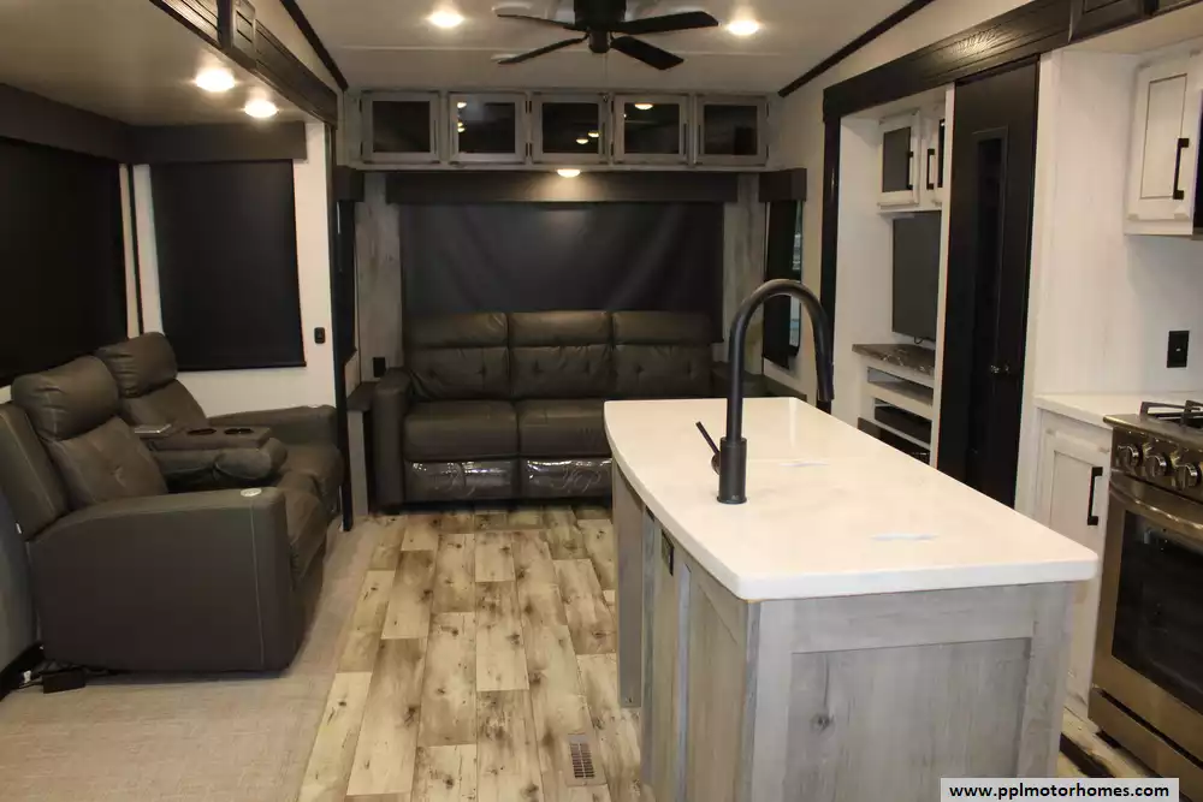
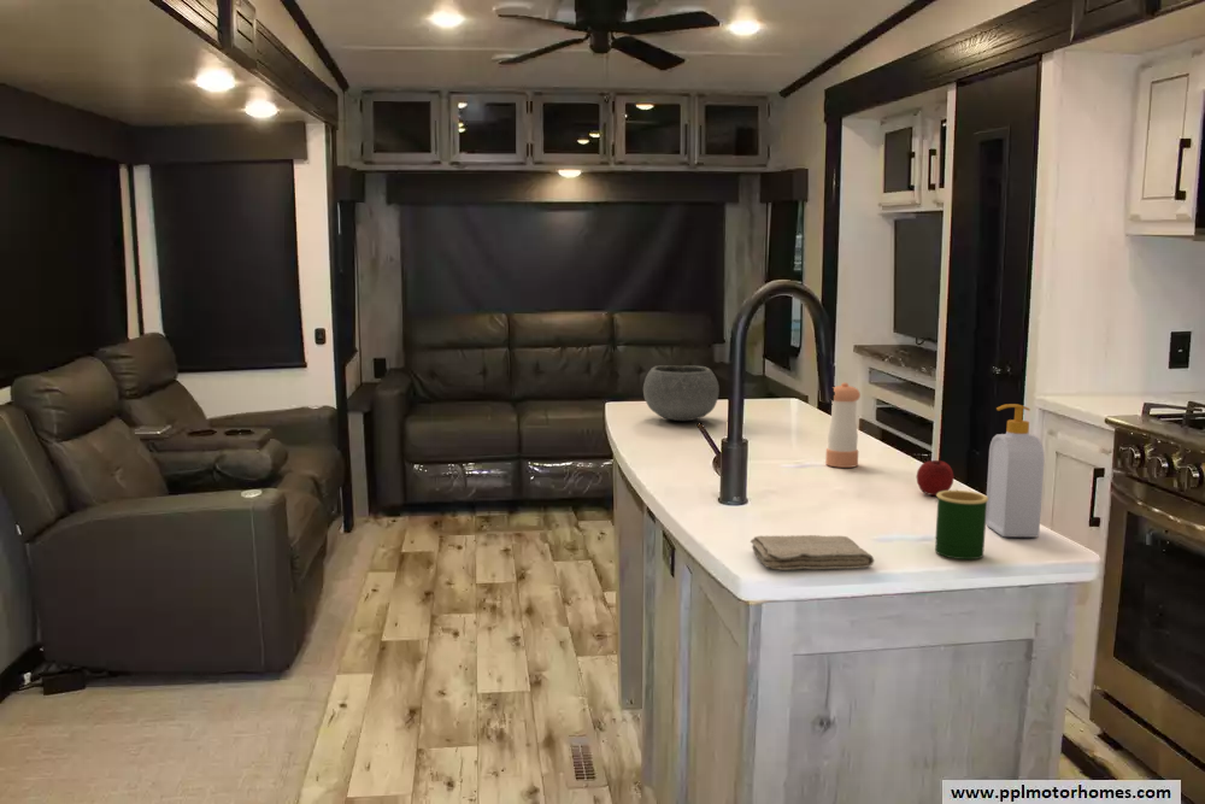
+ mug (954, 521)
+ apple (935, 474)
+ soap bottle (1012, 468)
+ washcloth (809, 550)
+ bowl (680, 393)
+ pepper shaker (842, 423)
